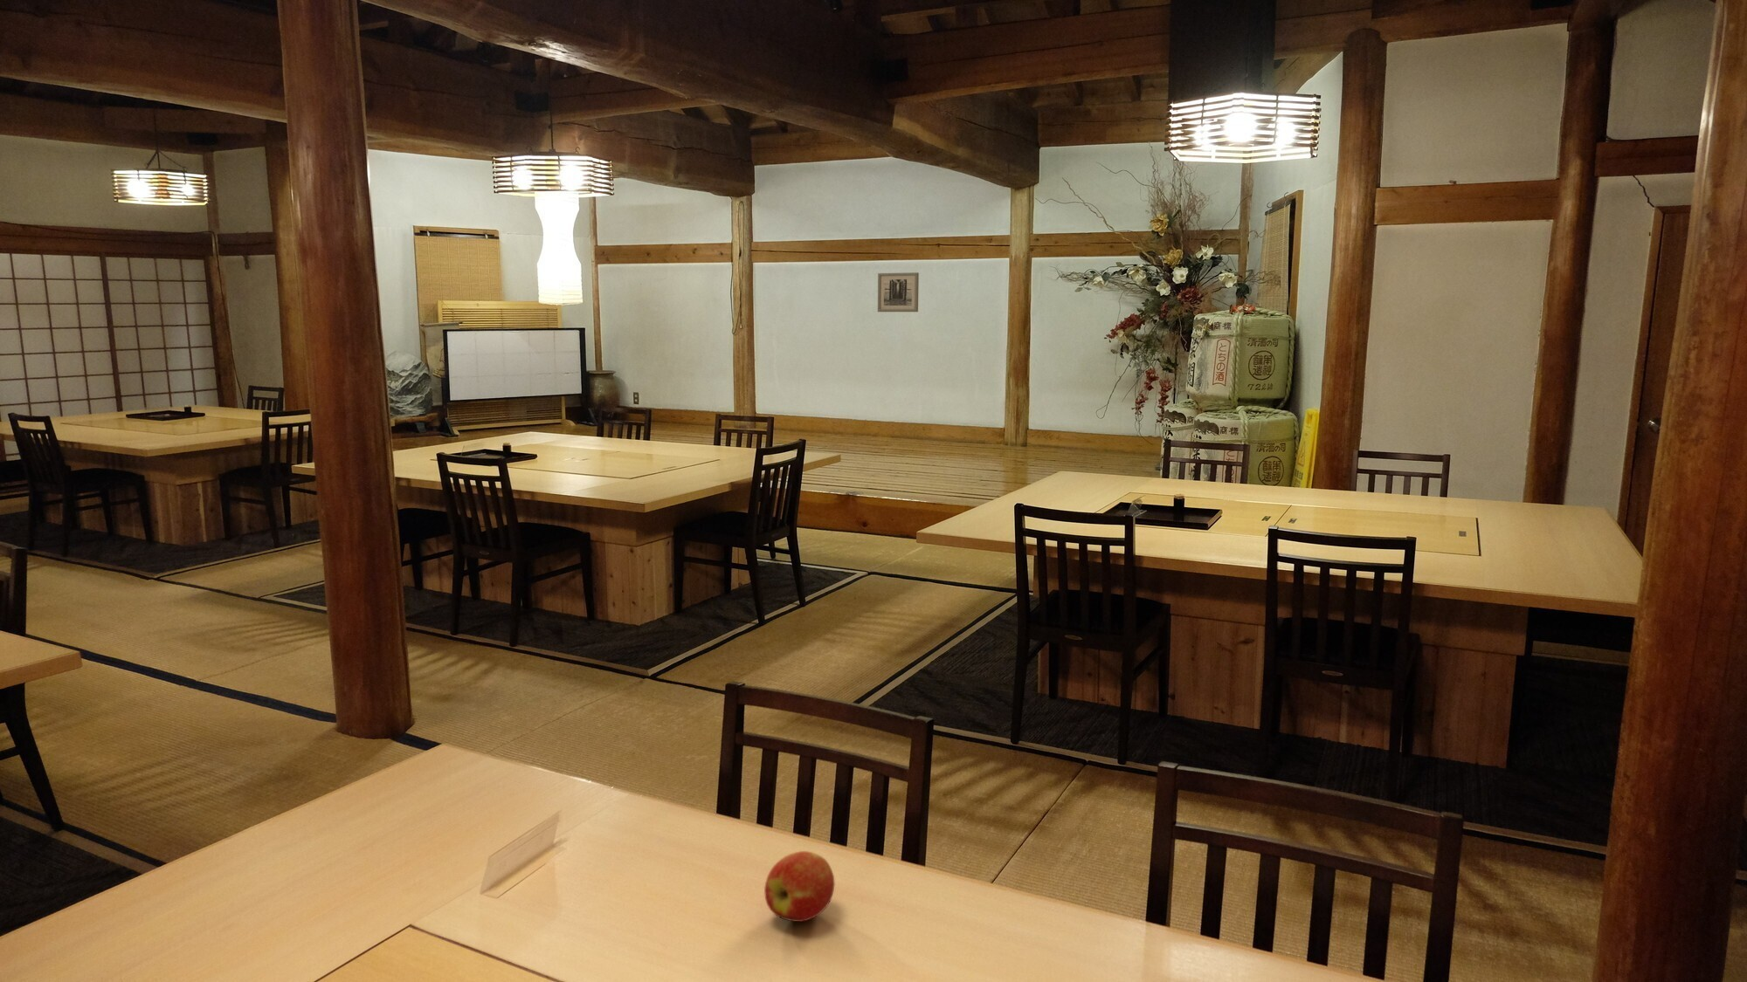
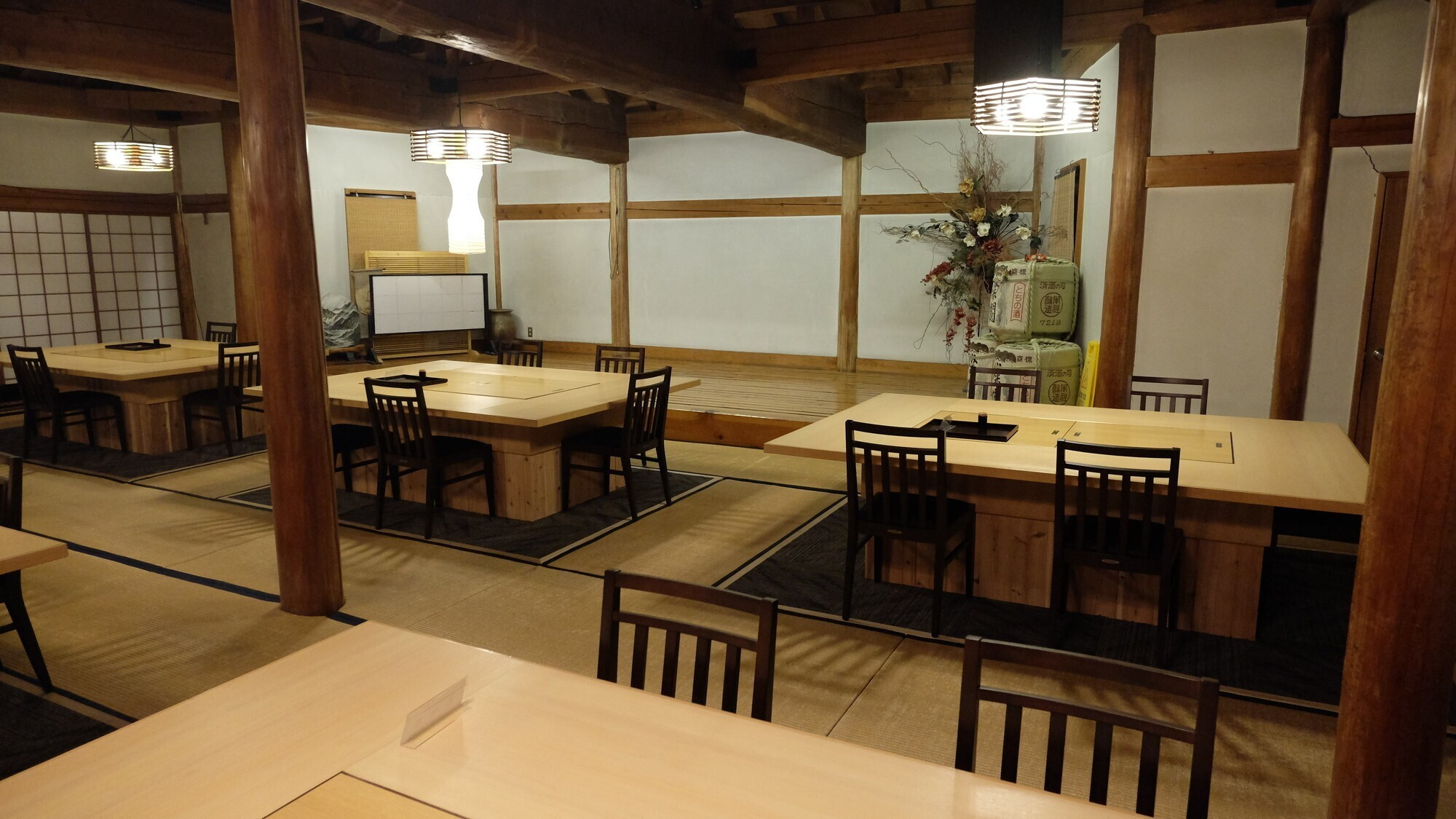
- apple (802, 884)
- wall art (897, 293)
